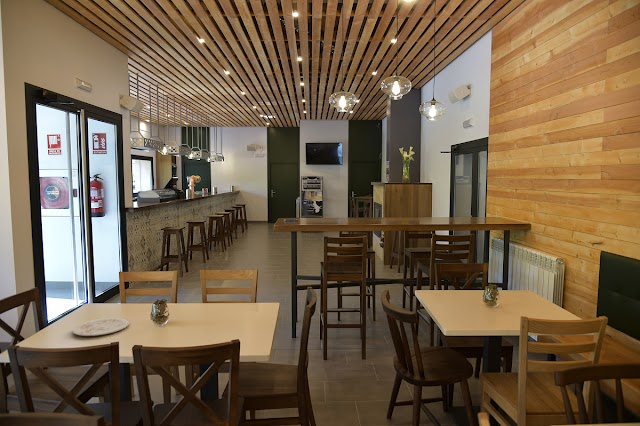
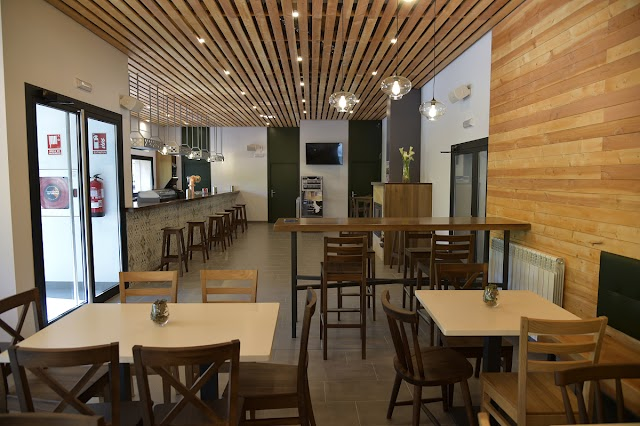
- plate (101, 327)
